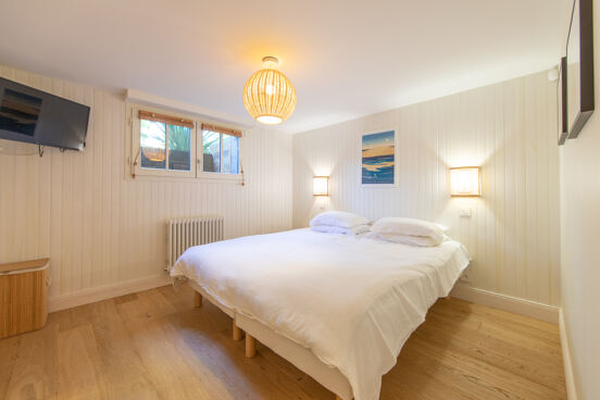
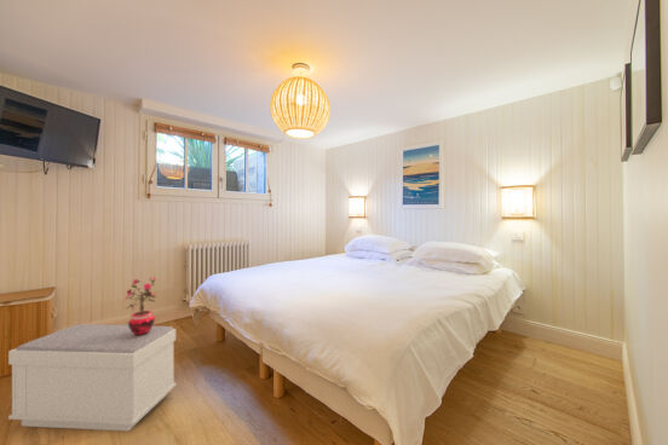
+ potted plant (140, 305)
+ bench (100, 370)
